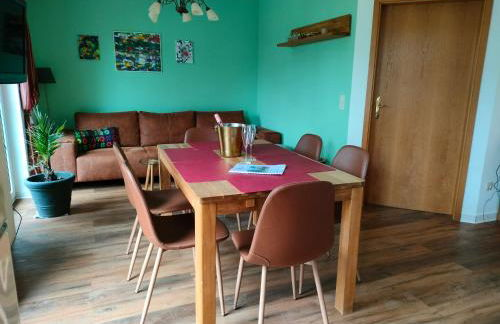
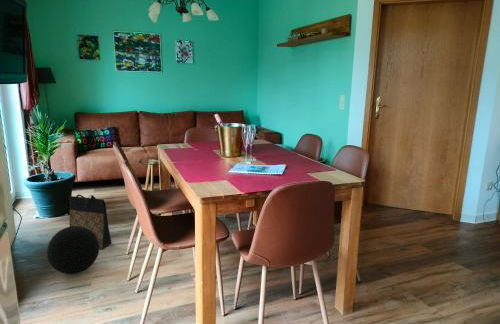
+ decorative ball (73, 249)
+ bag (87, 219)
